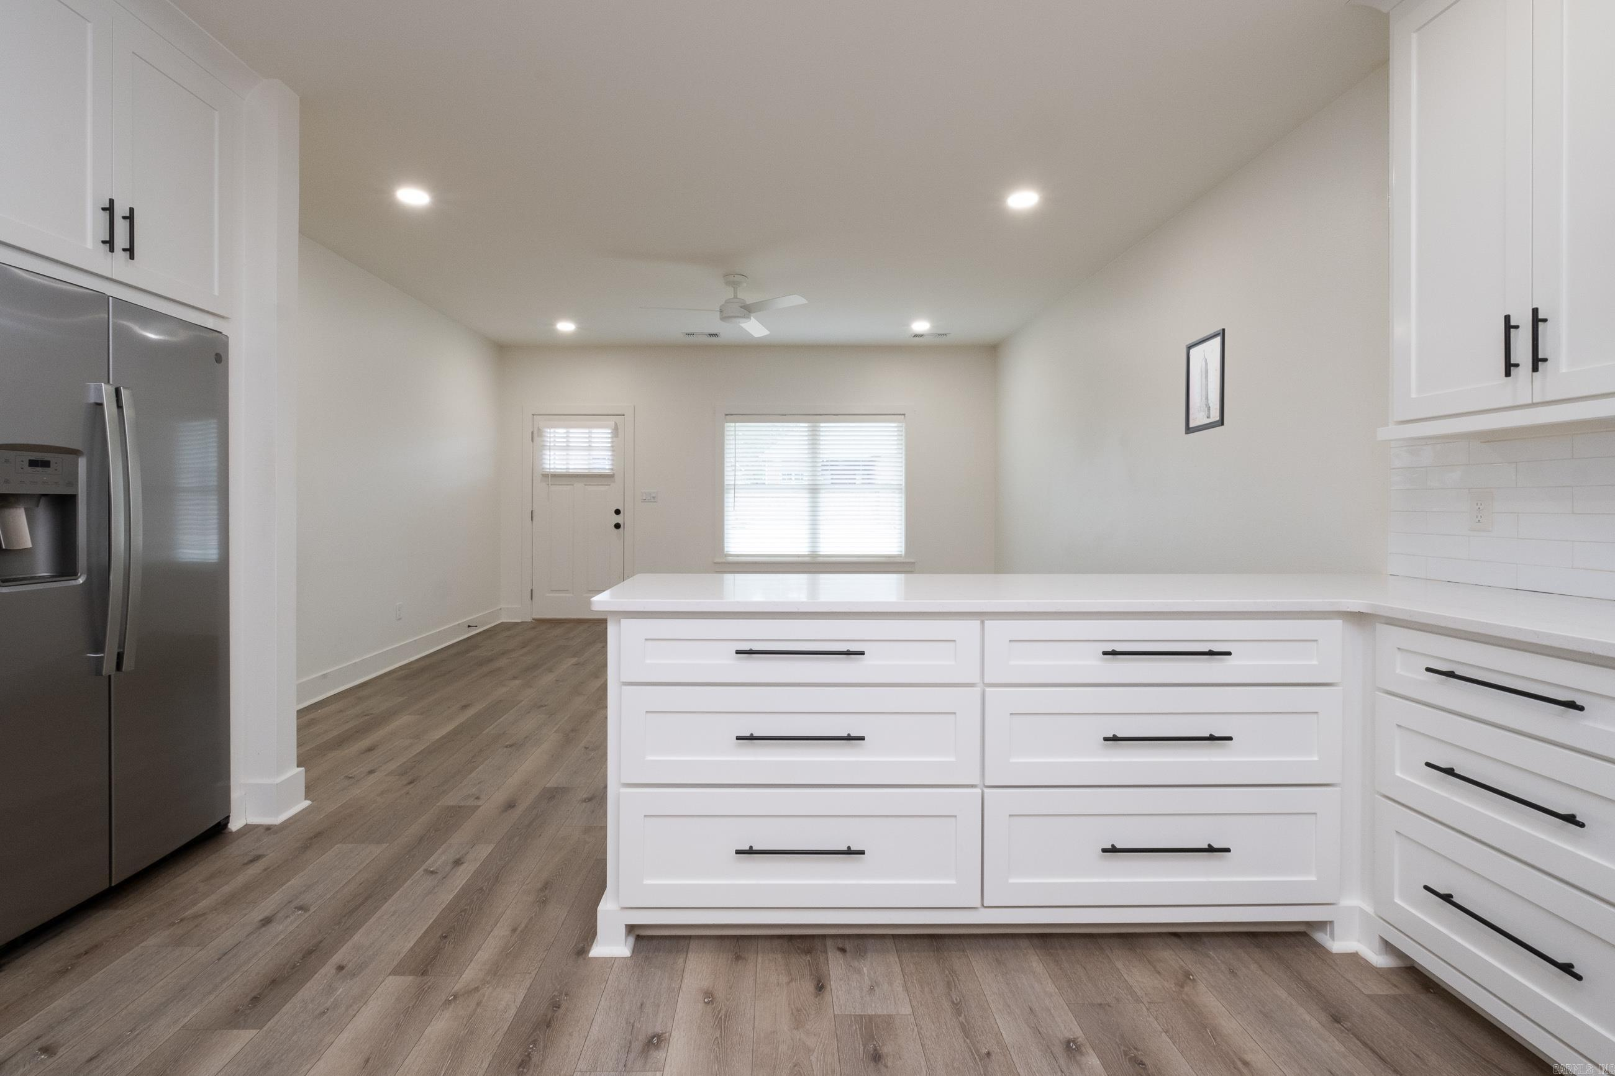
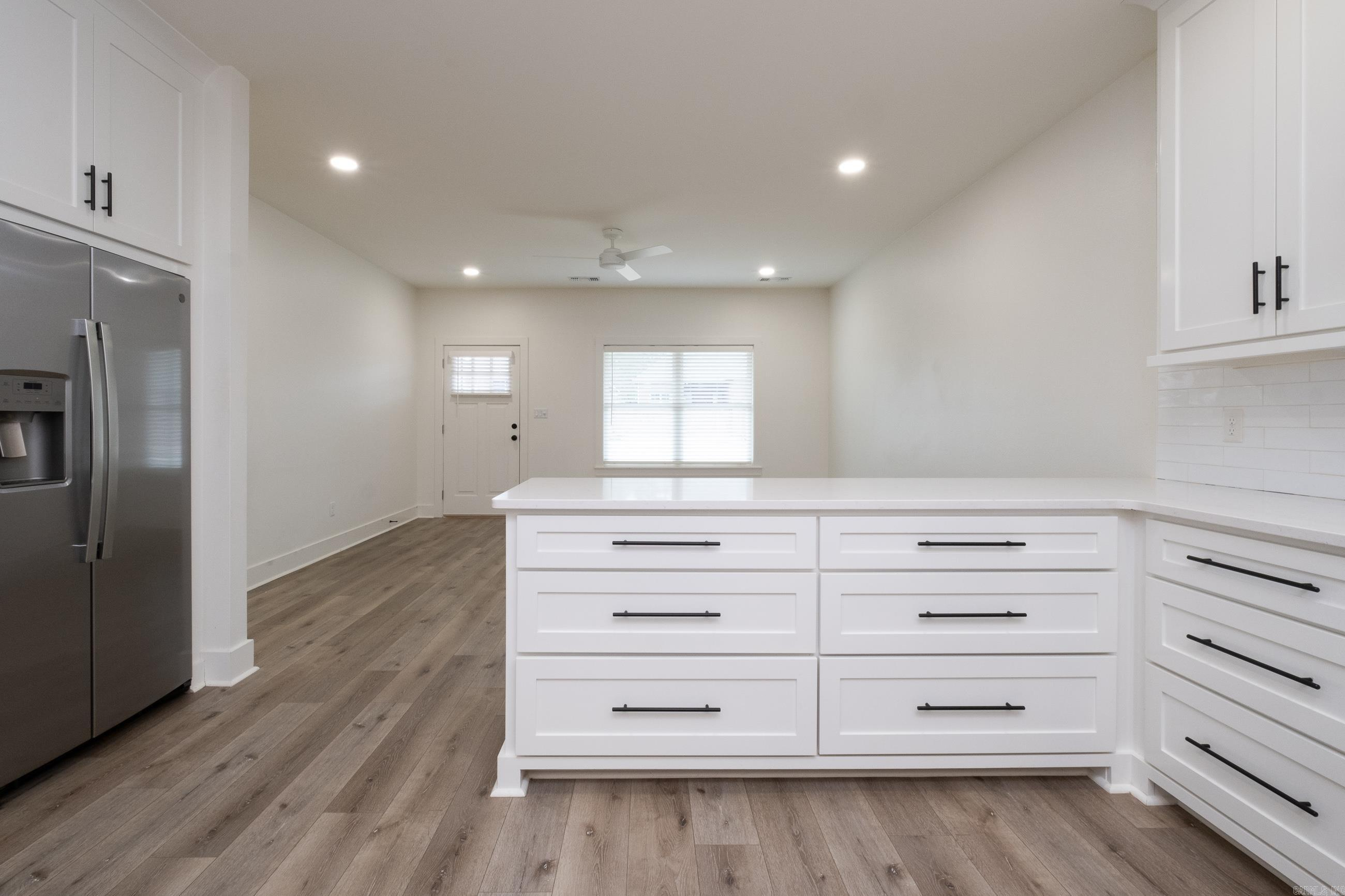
- wall art (1204, 383)
